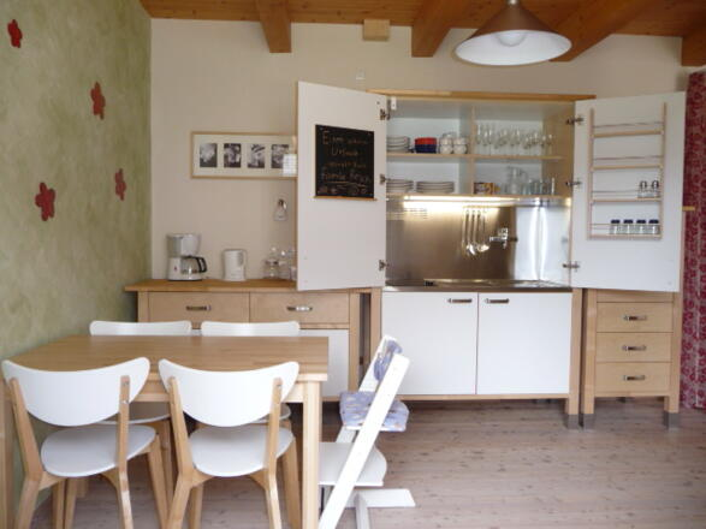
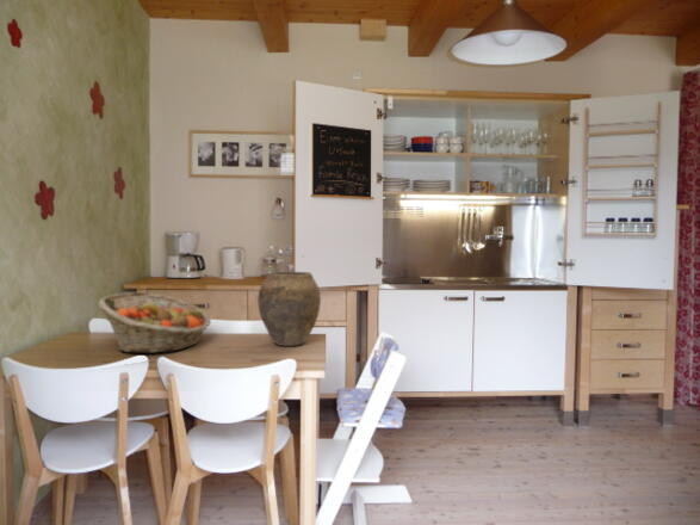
+ vase (289, 308)
+ fruit basket (156, 320)
